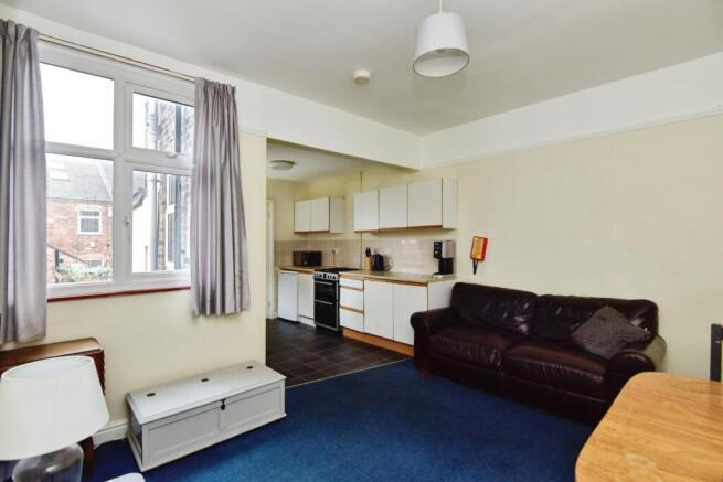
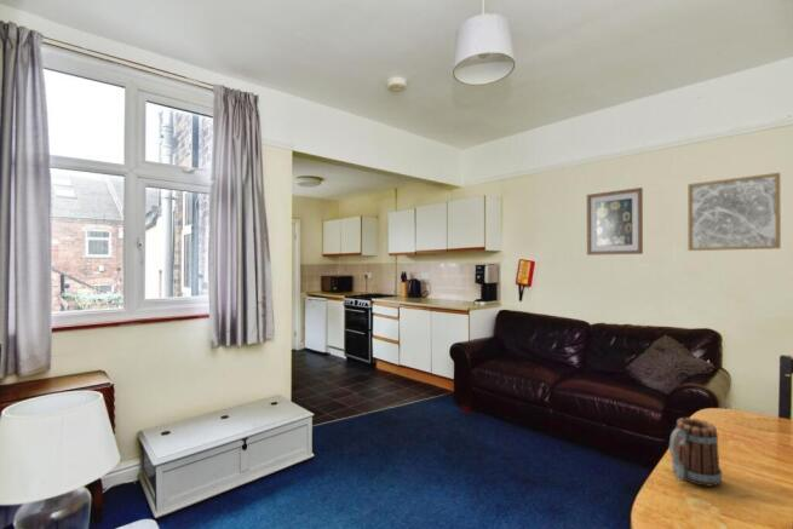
+ wall art (613, 223)
+ mug (690, 452)
+ wall art (731, 214)
